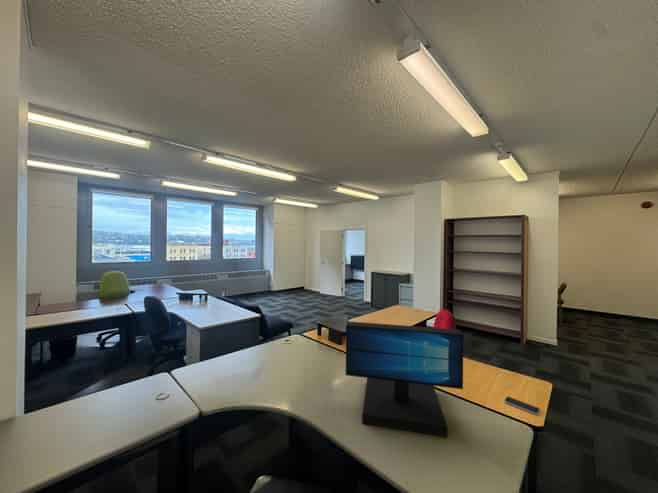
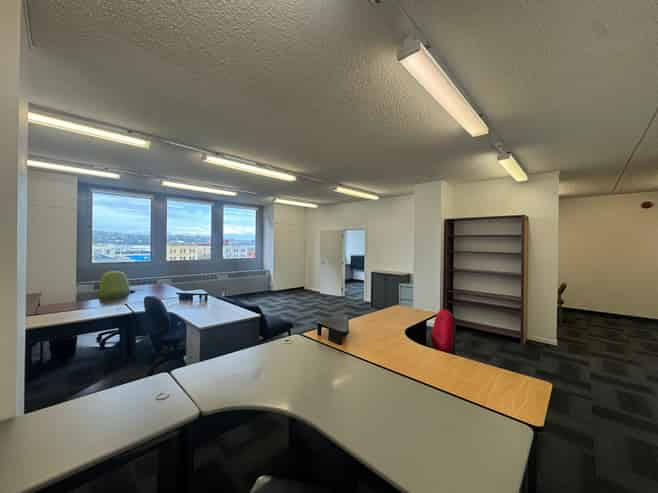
- smartphone (521, 405)
- monitor (400, 365)
